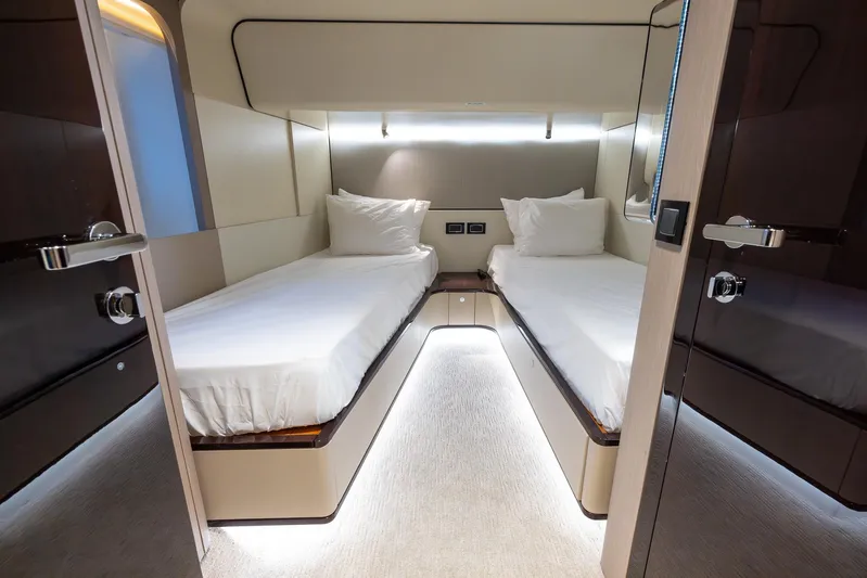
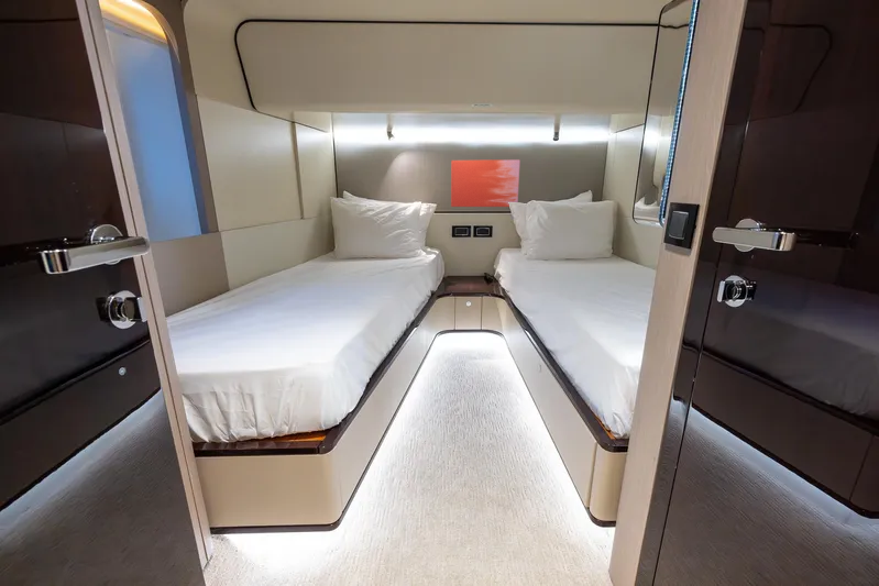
+ wall art (484, 184)
